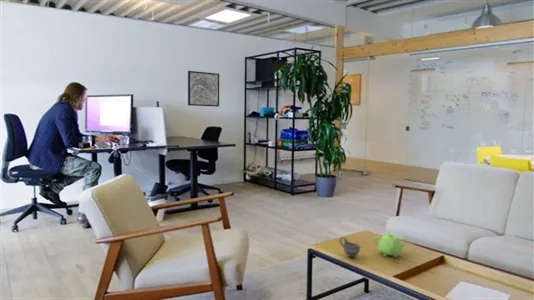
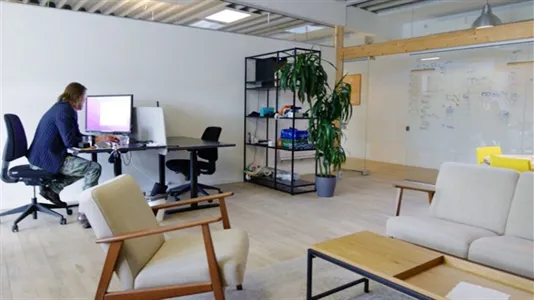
- teapot (389, 243)
- wall art (203, 89)
- cup (350, 247)
